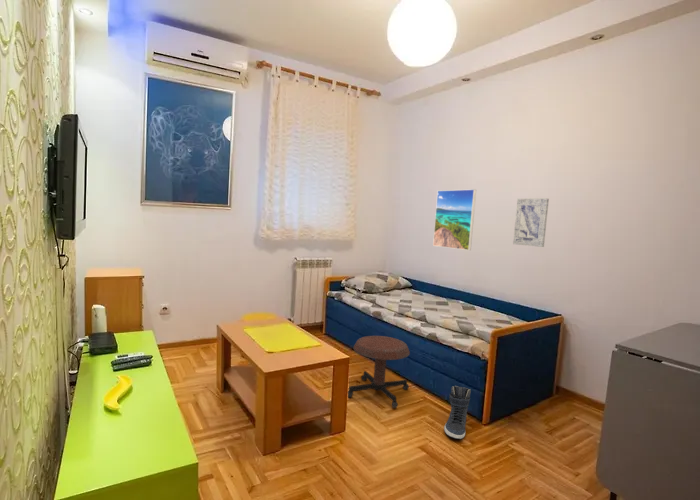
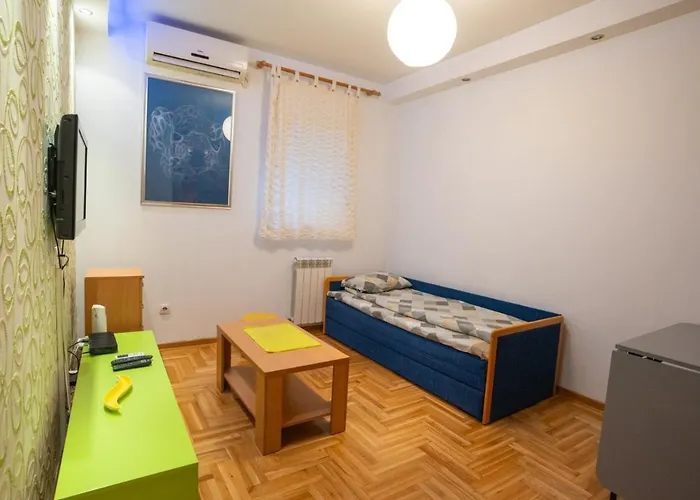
- stool (380, 367)
- sneaker (458, 409)
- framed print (453, 219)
- wall art (530, 222)
